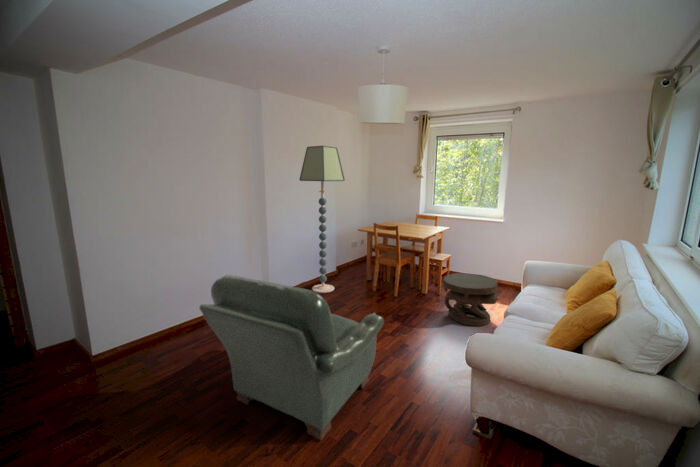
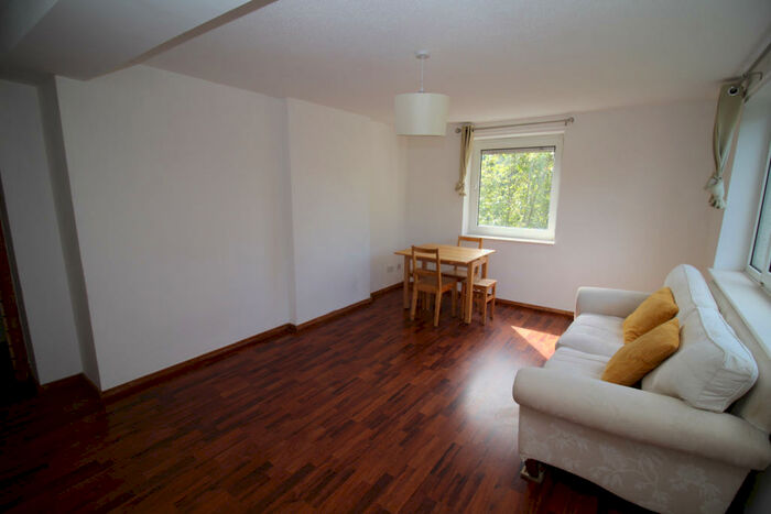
- carved stool (469, 298)
- floor lamp (322, 220)
- armchair (300, 333)
